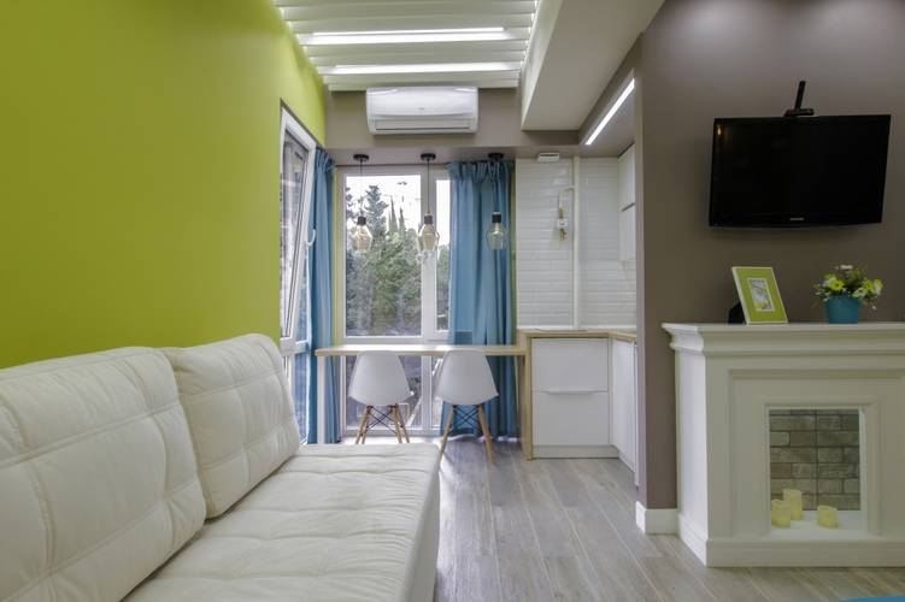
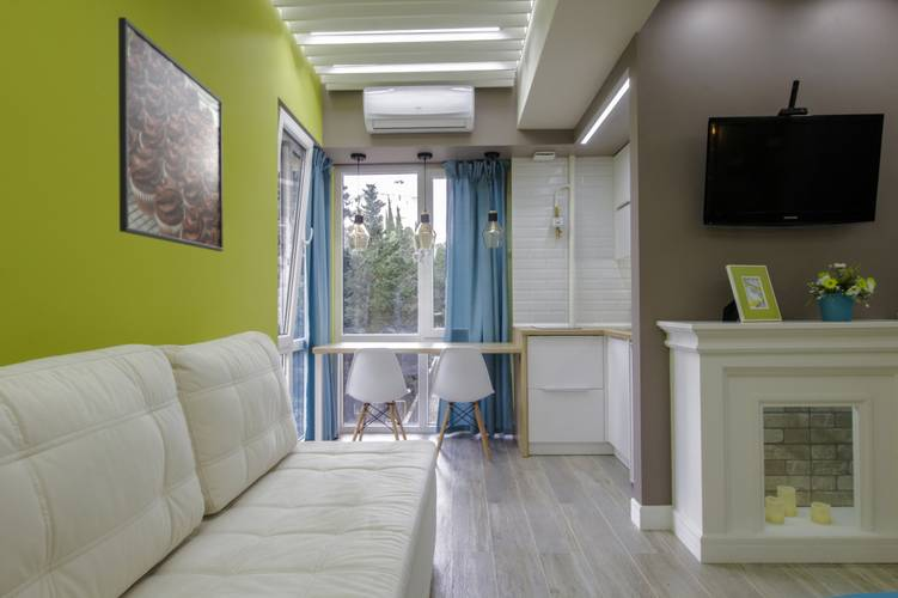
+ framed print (179, 154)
